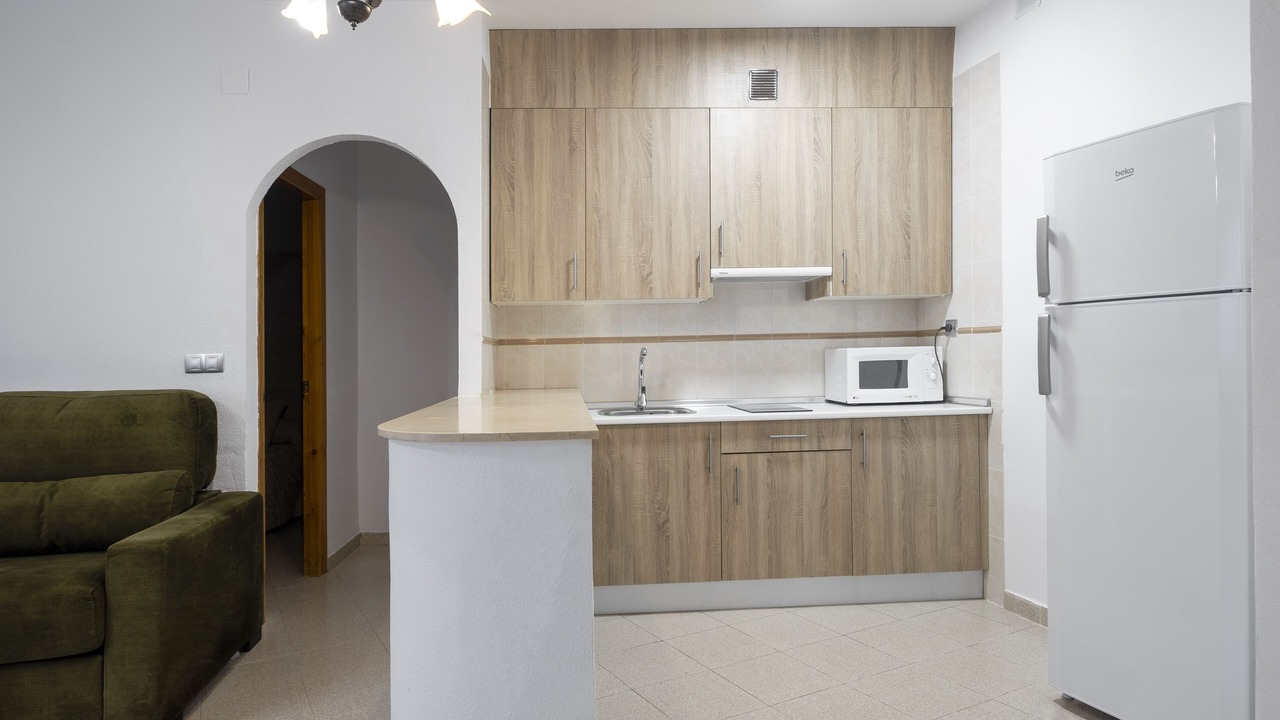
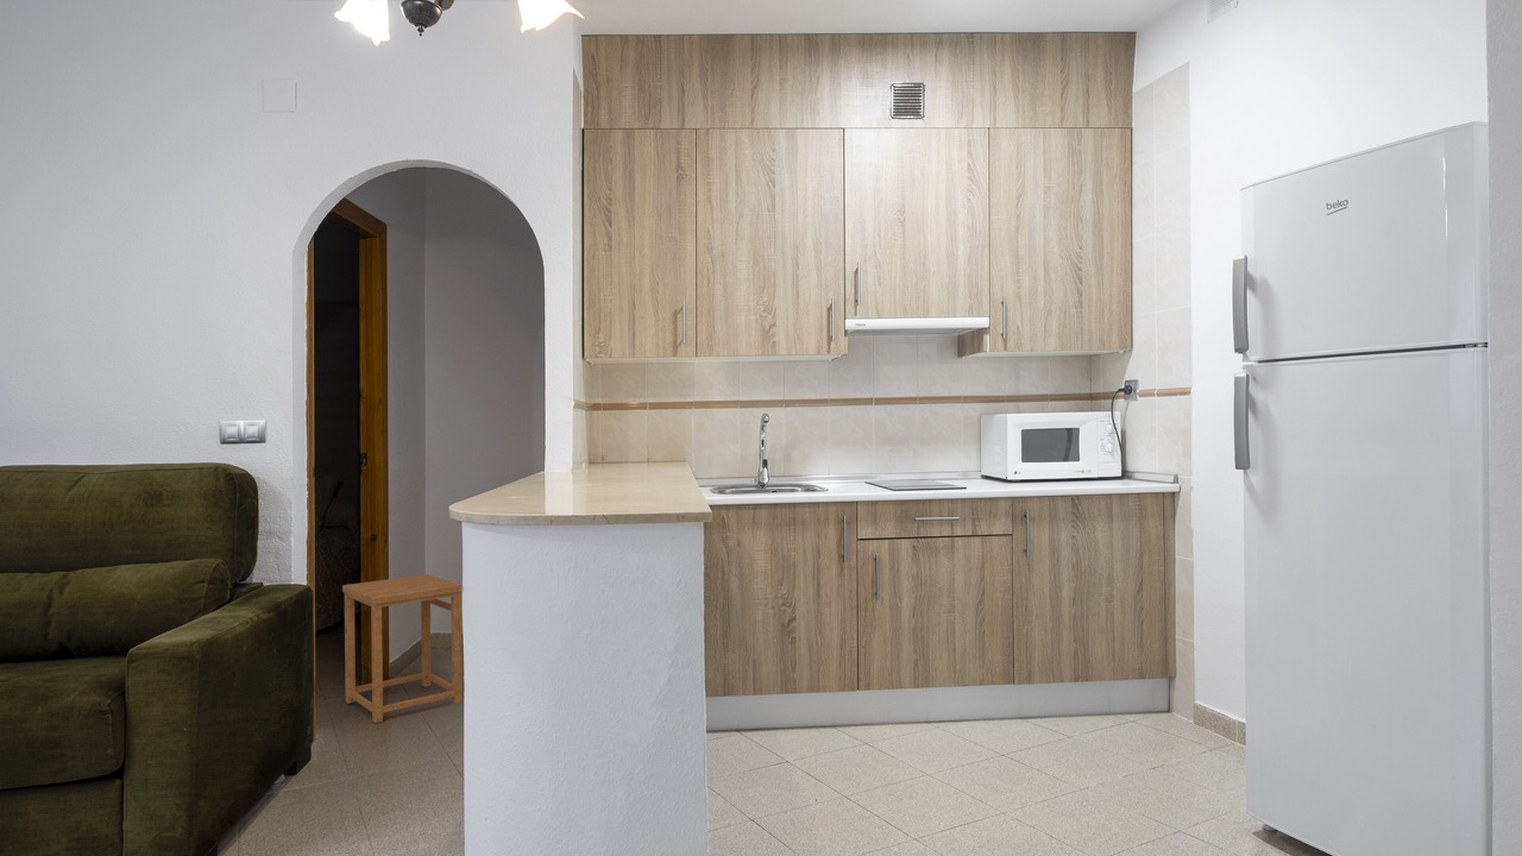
+ side table (421, 643)
